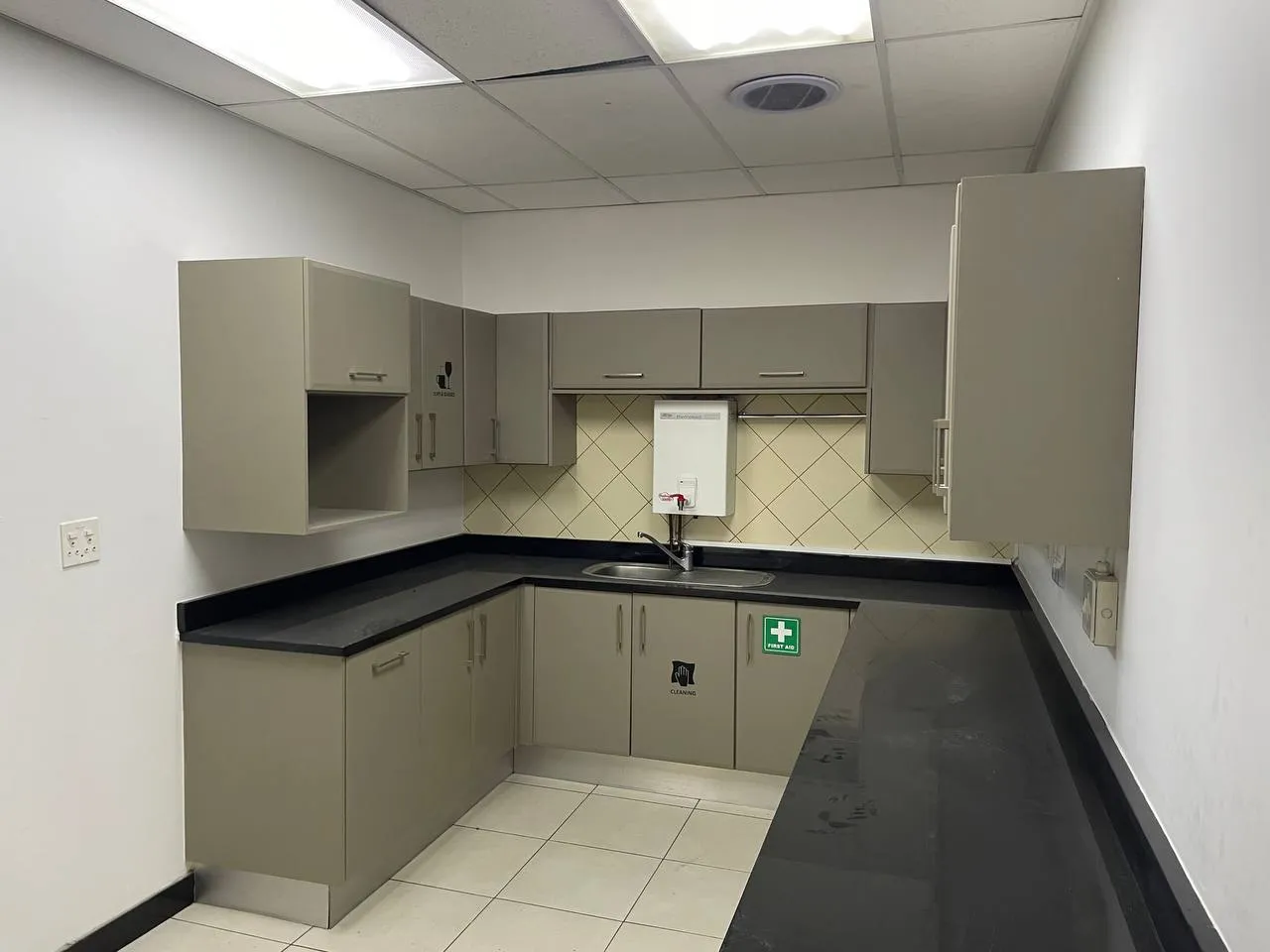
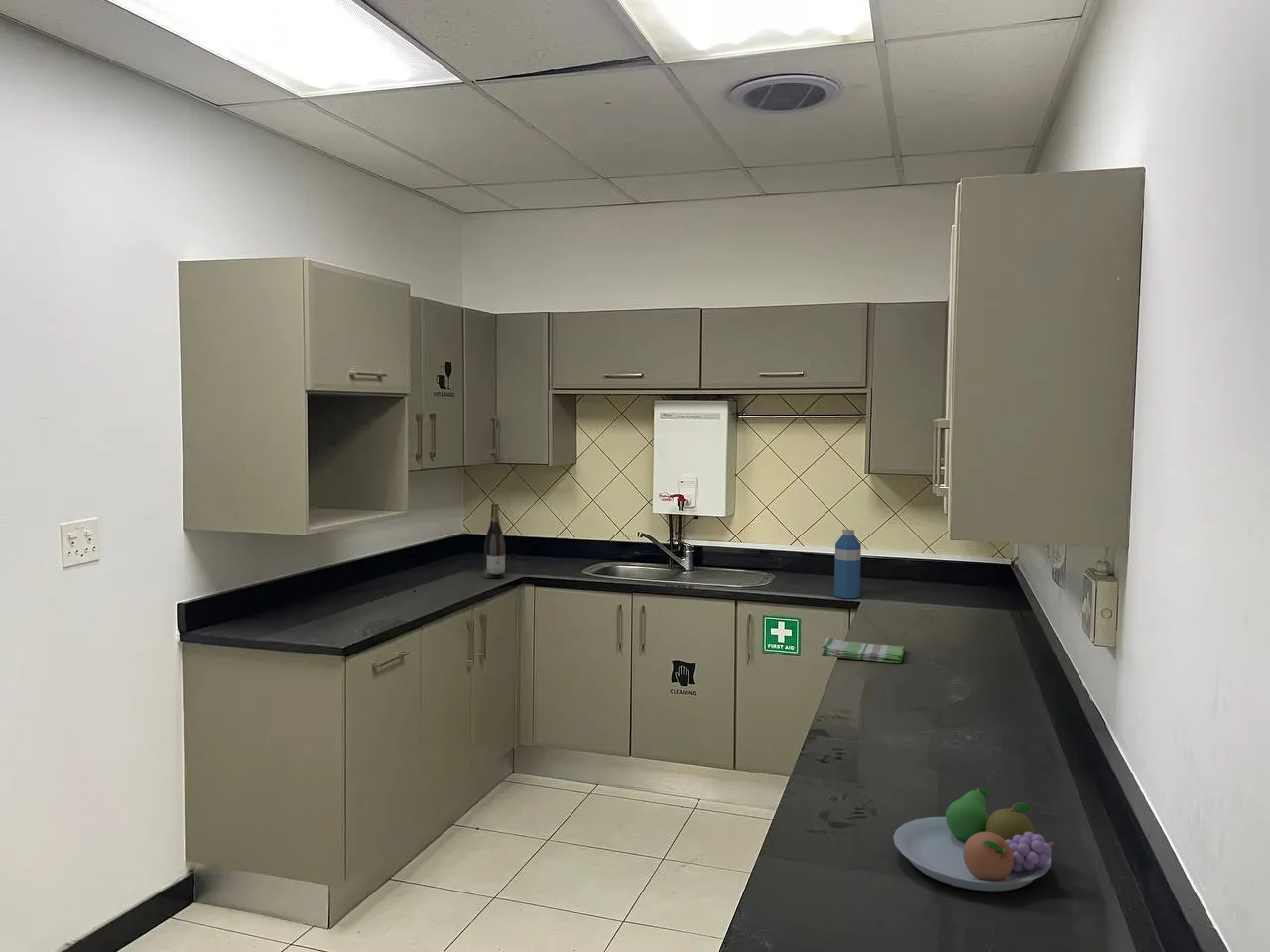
+ wine bottle (494, 539)
+ water bottle (847, 562)
+ fruit bowl (973, 831)
+ dish towel (862, 648)
